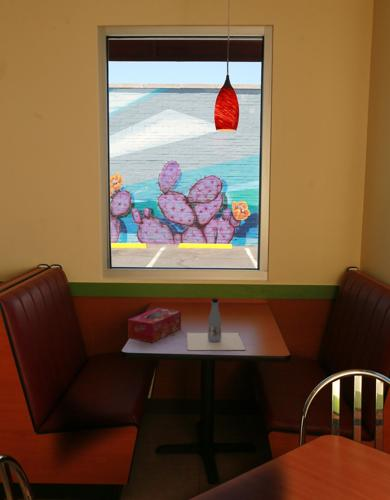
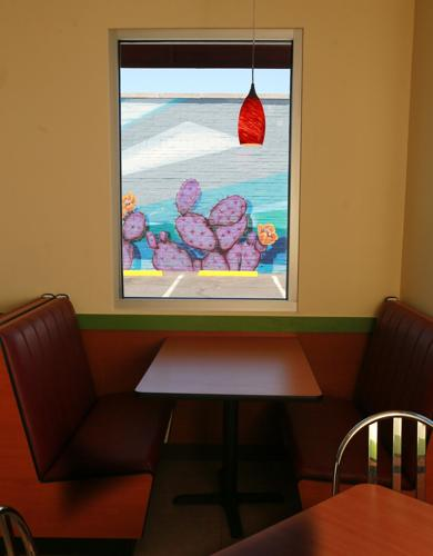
- bottle (214, 320)
- tissue box (155, 324)
